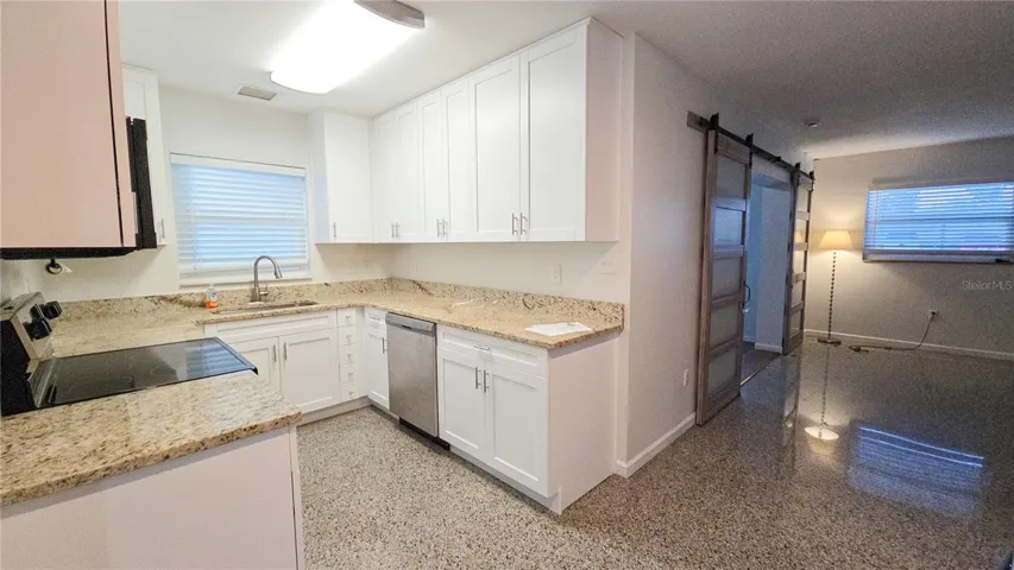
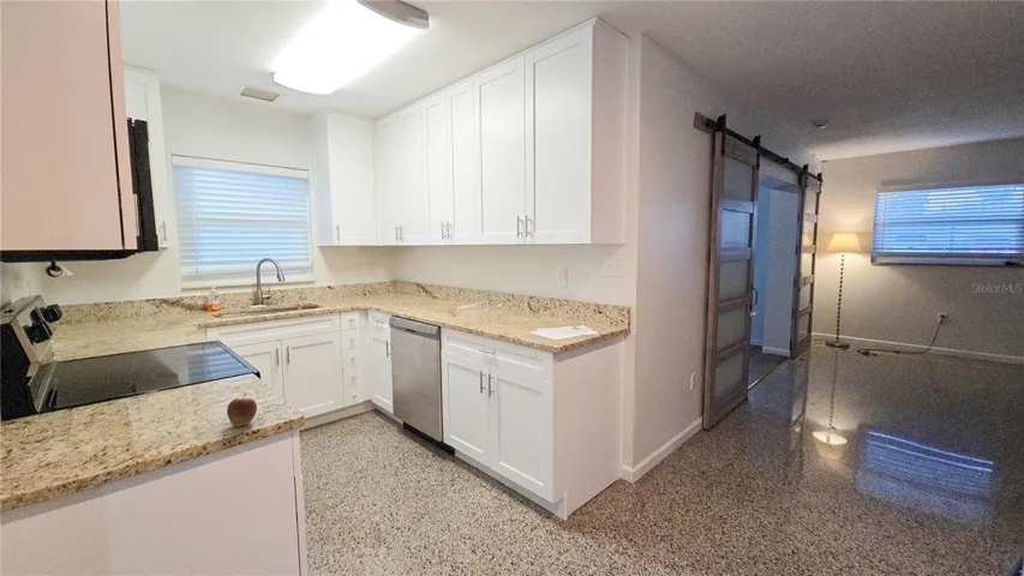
+ fruit (241, 409)
